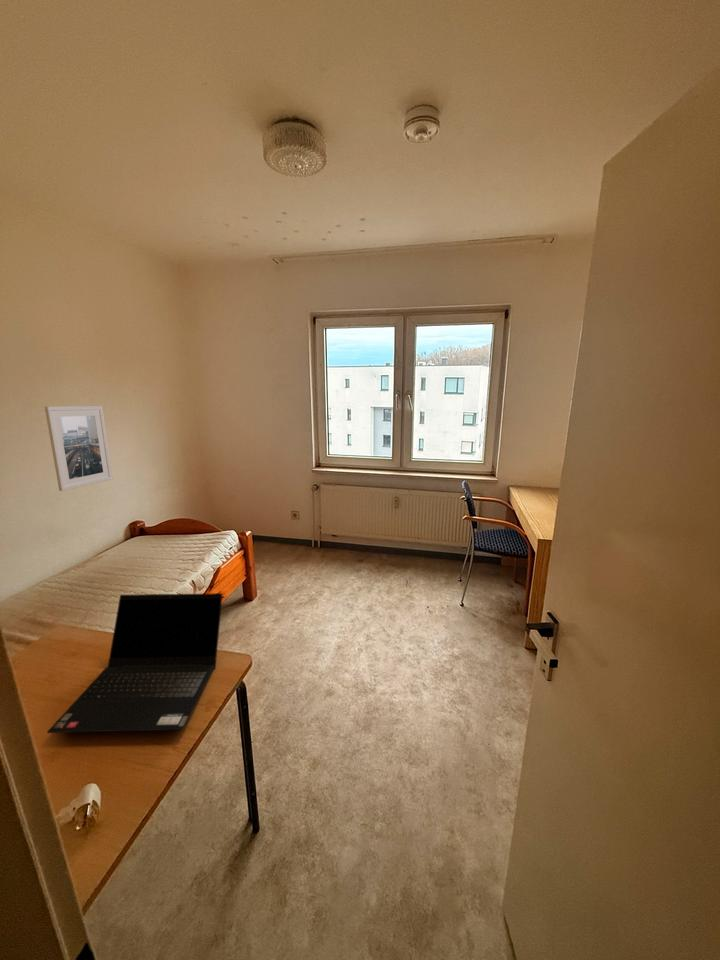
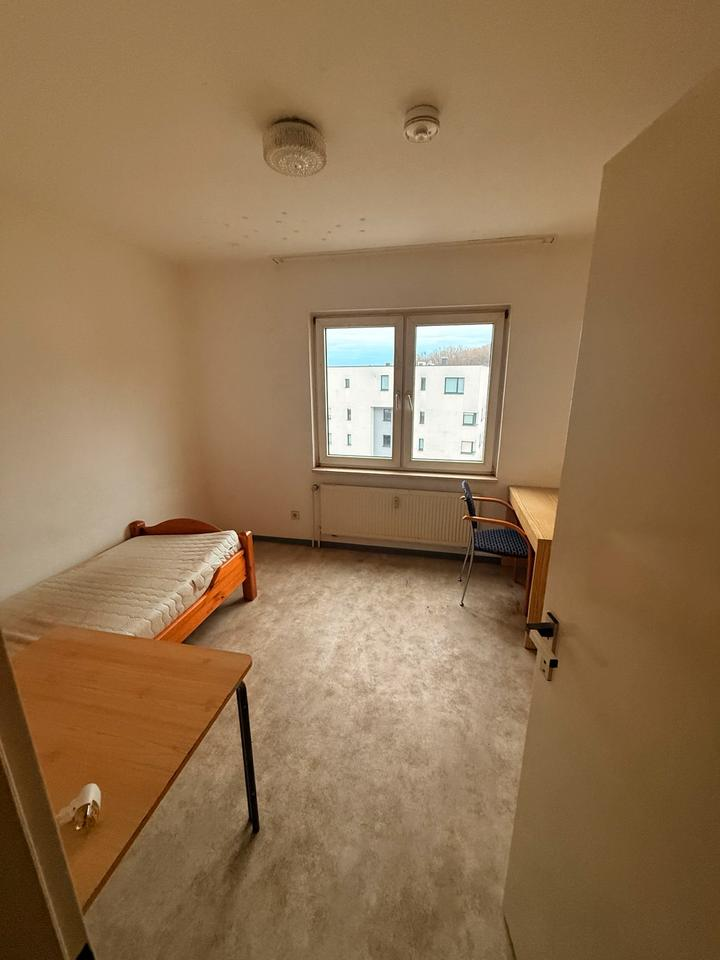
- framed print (81, 446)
- laptop computer (147, 655)
